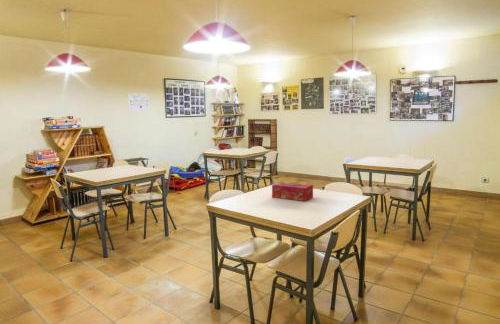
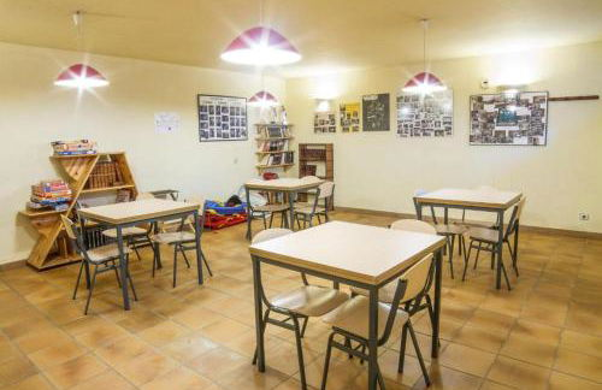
- tissue box (292, 191)
